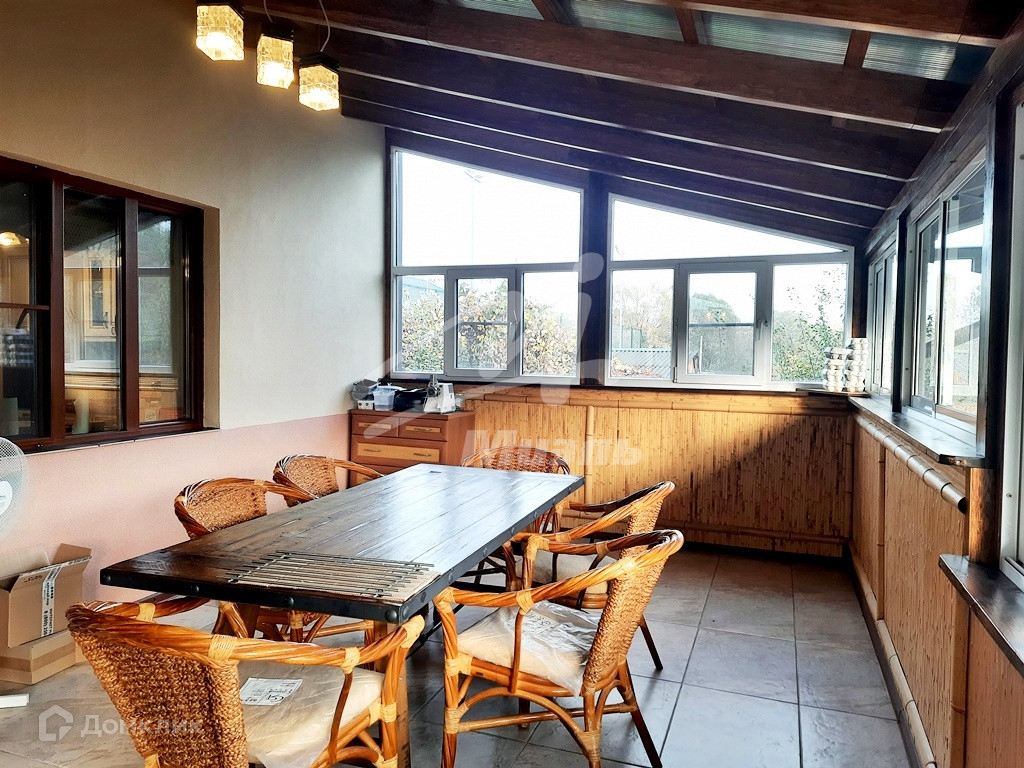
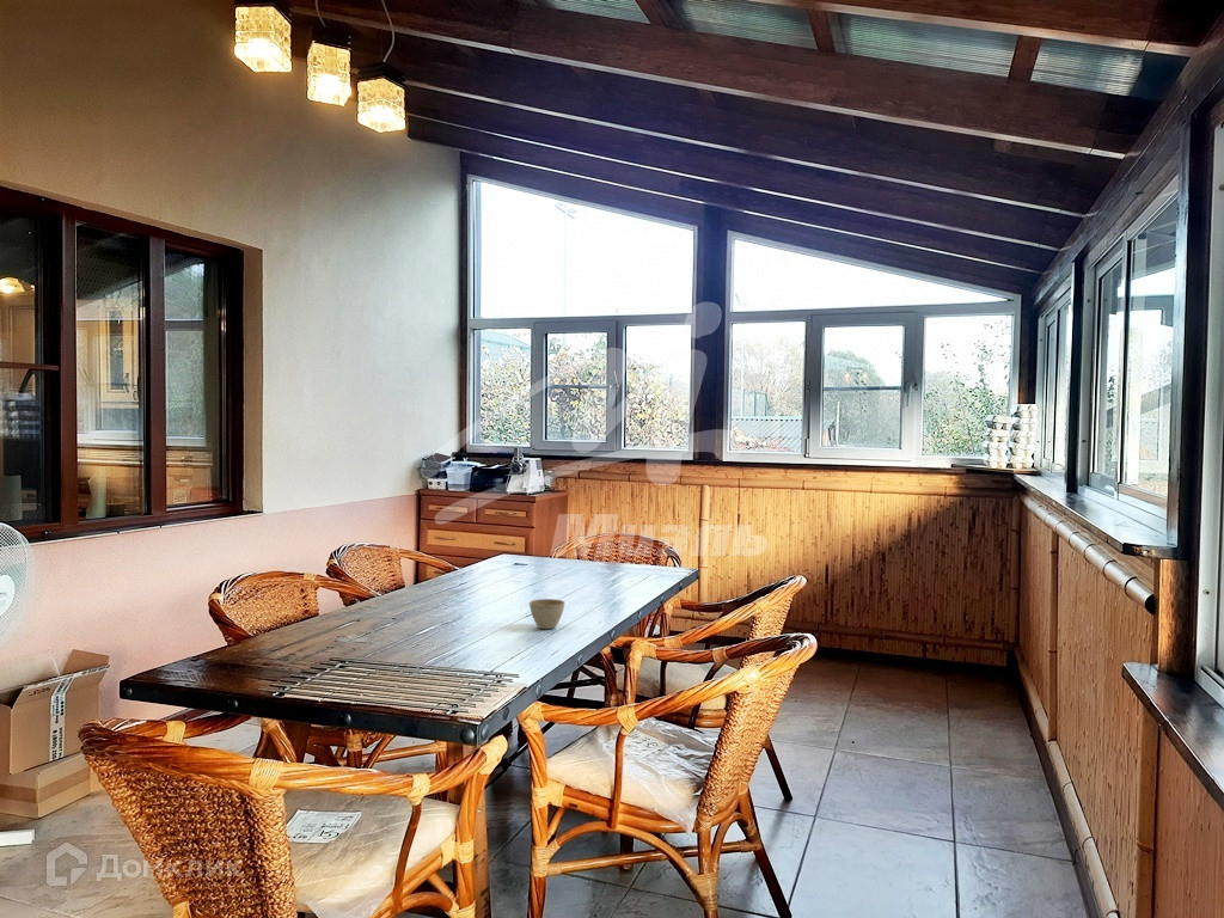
+ flower pot (546, 614)
